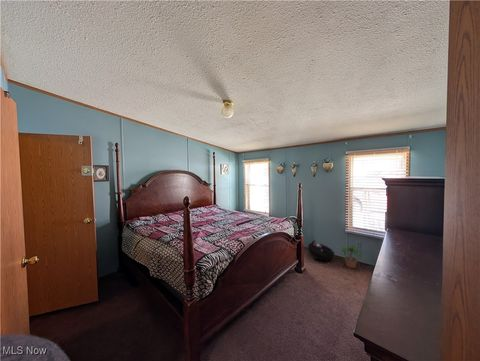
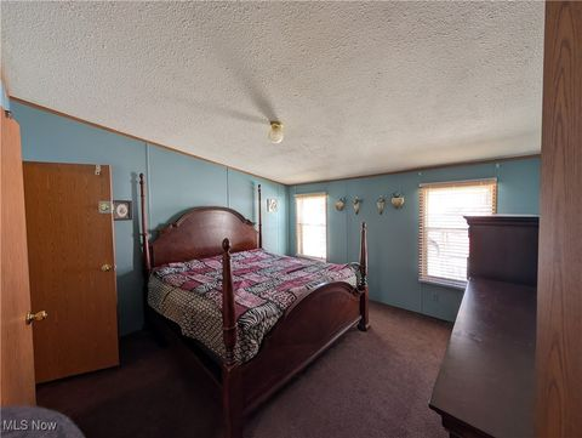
- potted plant (353, 257)
- toy figurine (320, 250)
